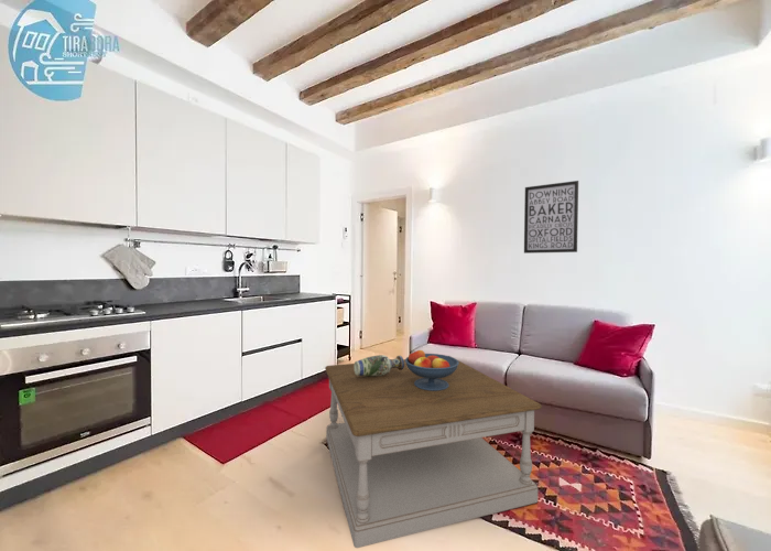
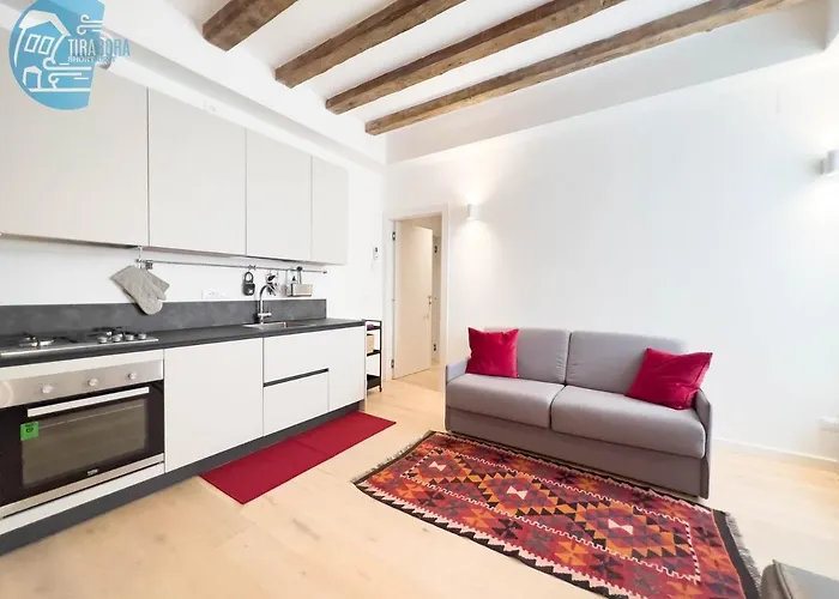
- fruit bowl (431, 367)
- coffee table (415, 423)
- wall art (550, 218)
- vase (379, 365)
